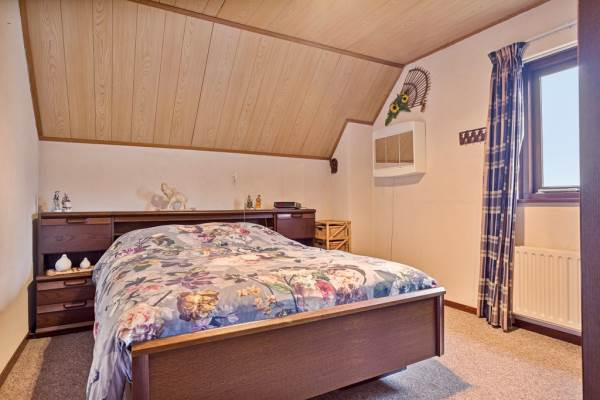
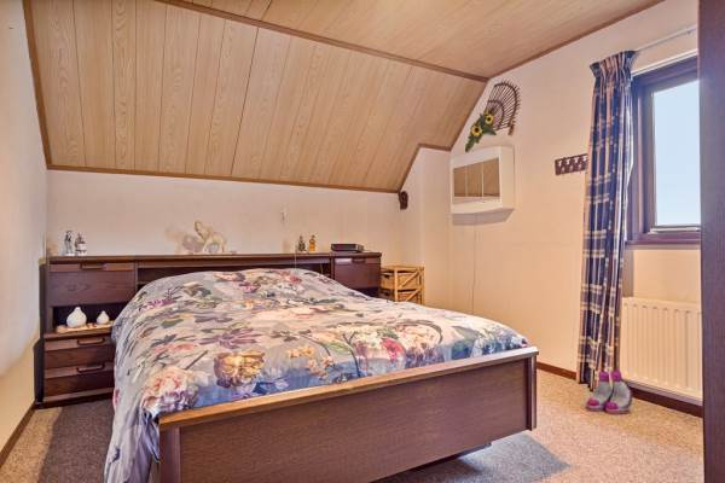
+ boots (608, 389)
